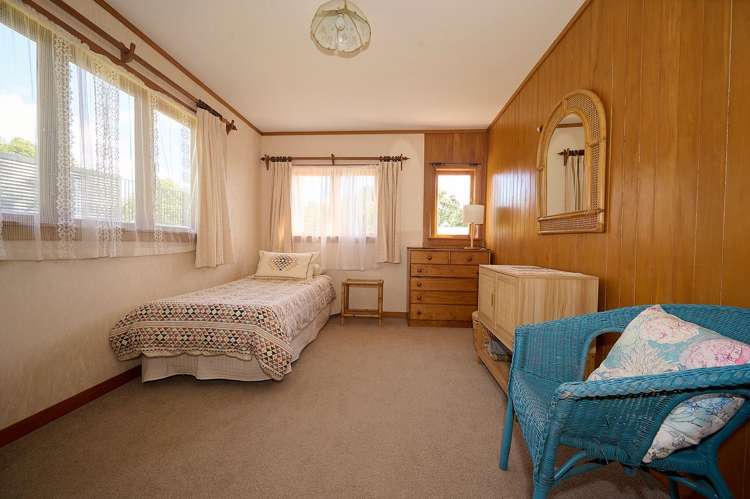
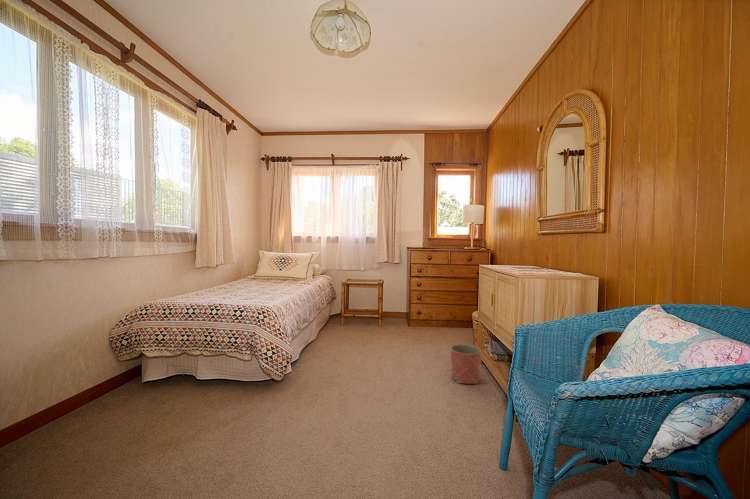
+ planter (465, 364)
